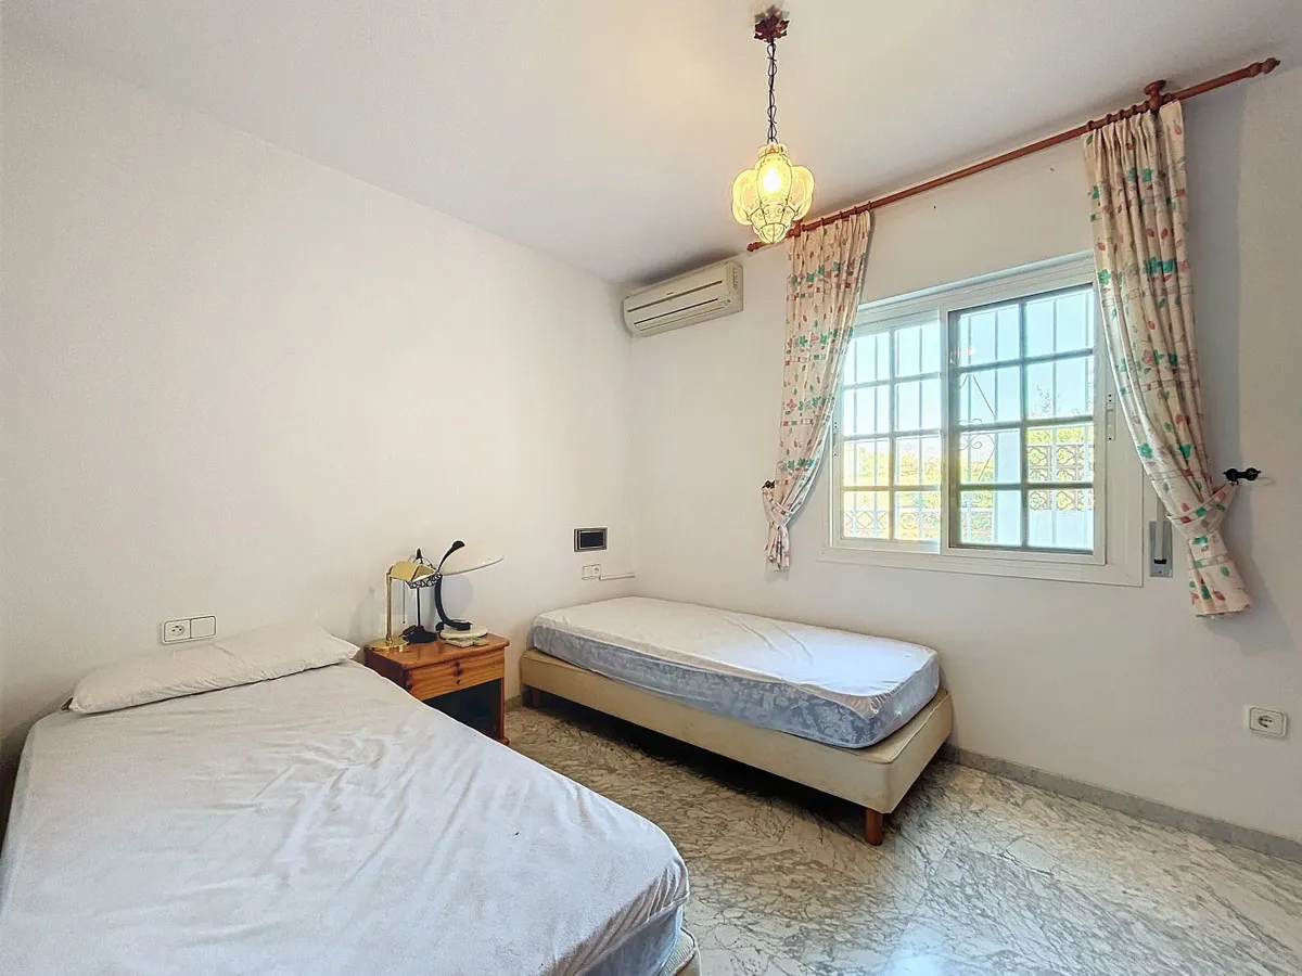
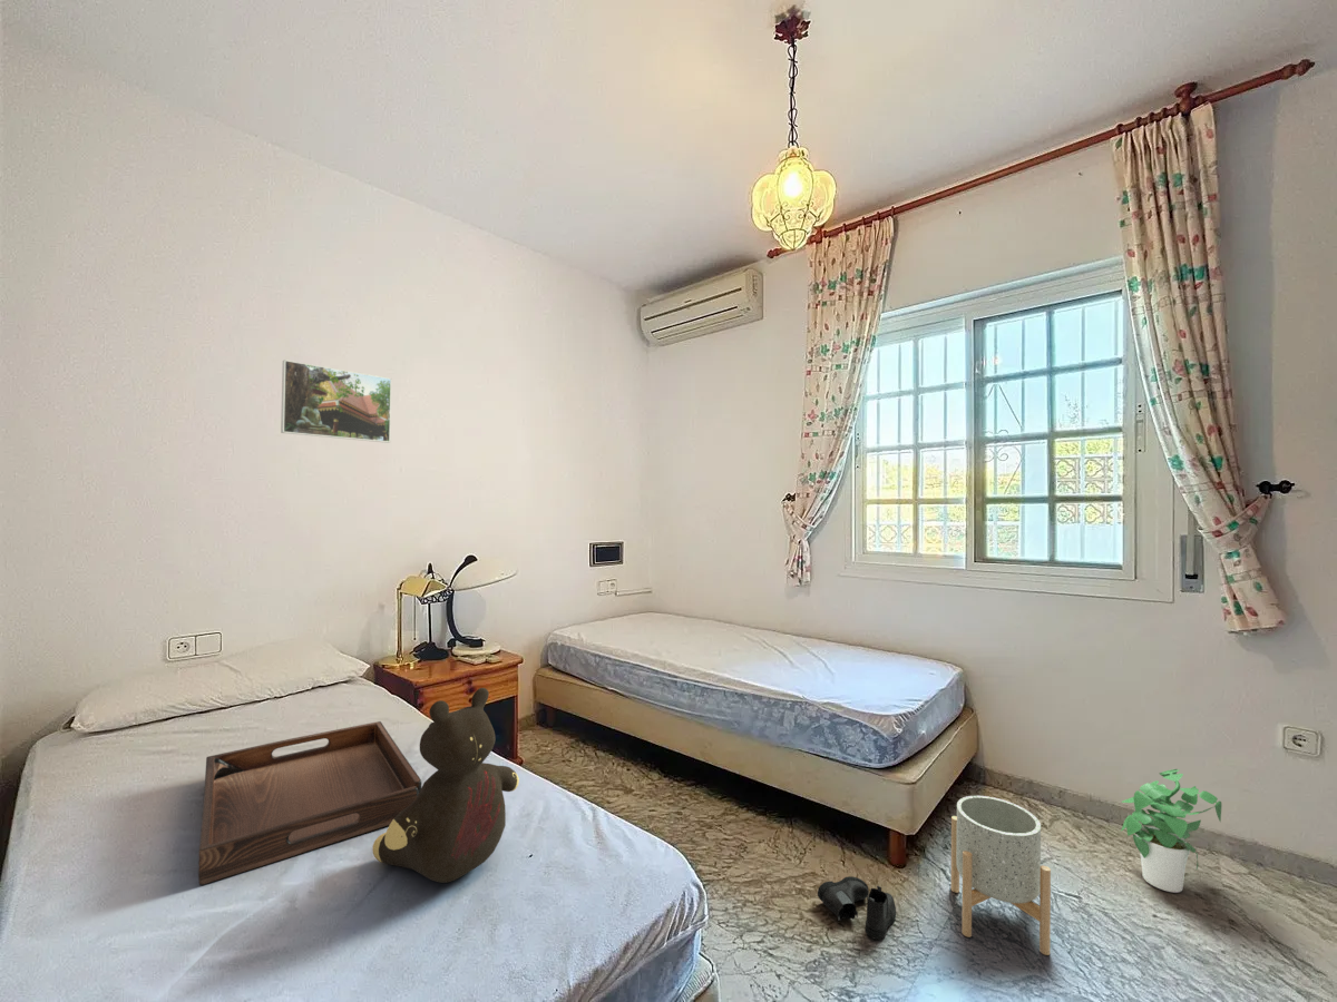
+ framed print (339, 403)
+ planter (996, 866)
+ teddy bear (442, 774)
+ boots (855, 893)
+ potted plant (1168, 828)
+ serving tray (310, 784)
